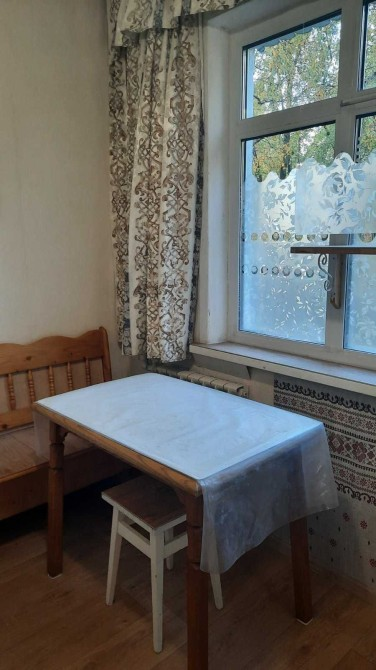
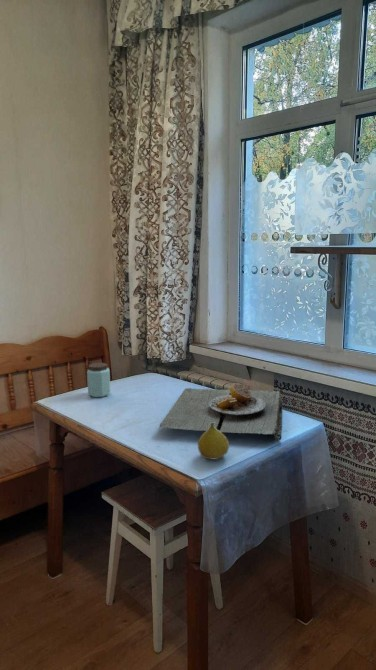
+ plate (226, 402)
+ peanut butter (98, 379)
+ fruit (213, 439)
